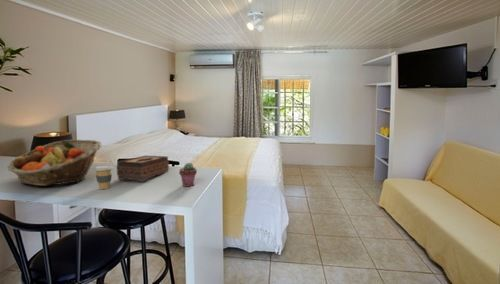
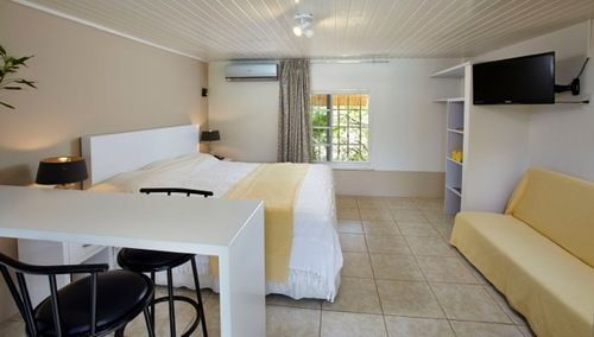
- potted succulent (188, 173)
- tissue box (144, 167)
- coffee cup (103, 177)
- fruit basket (57, 160)
